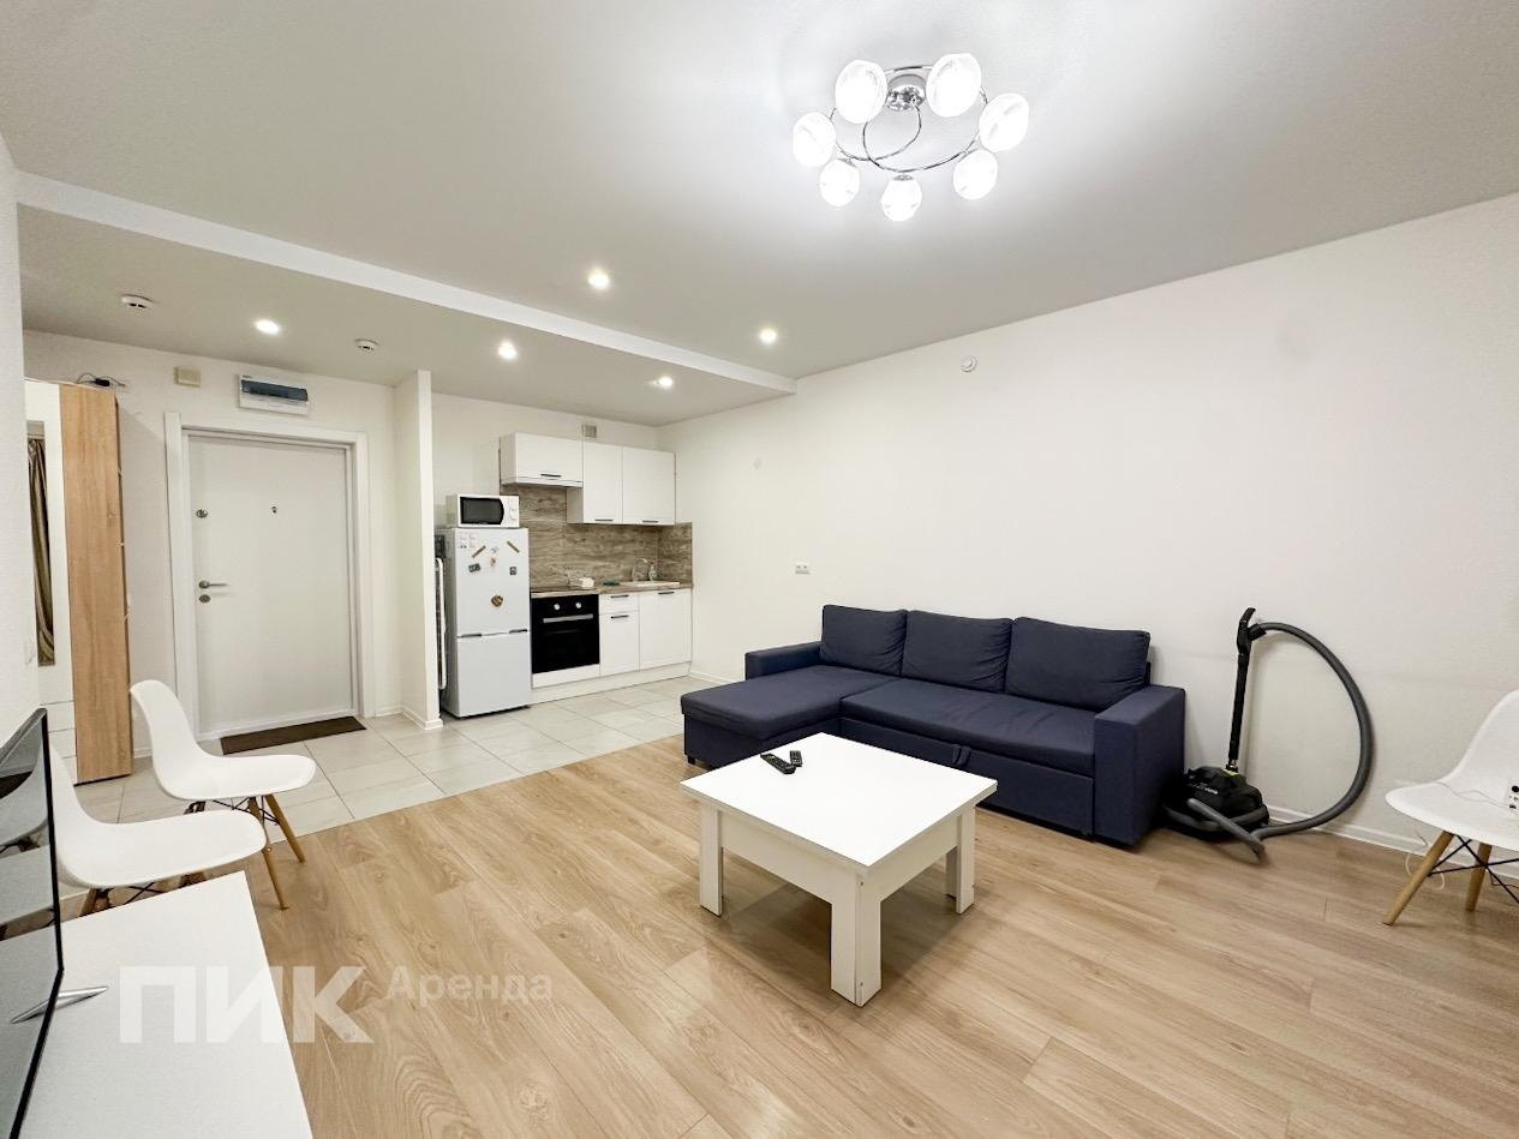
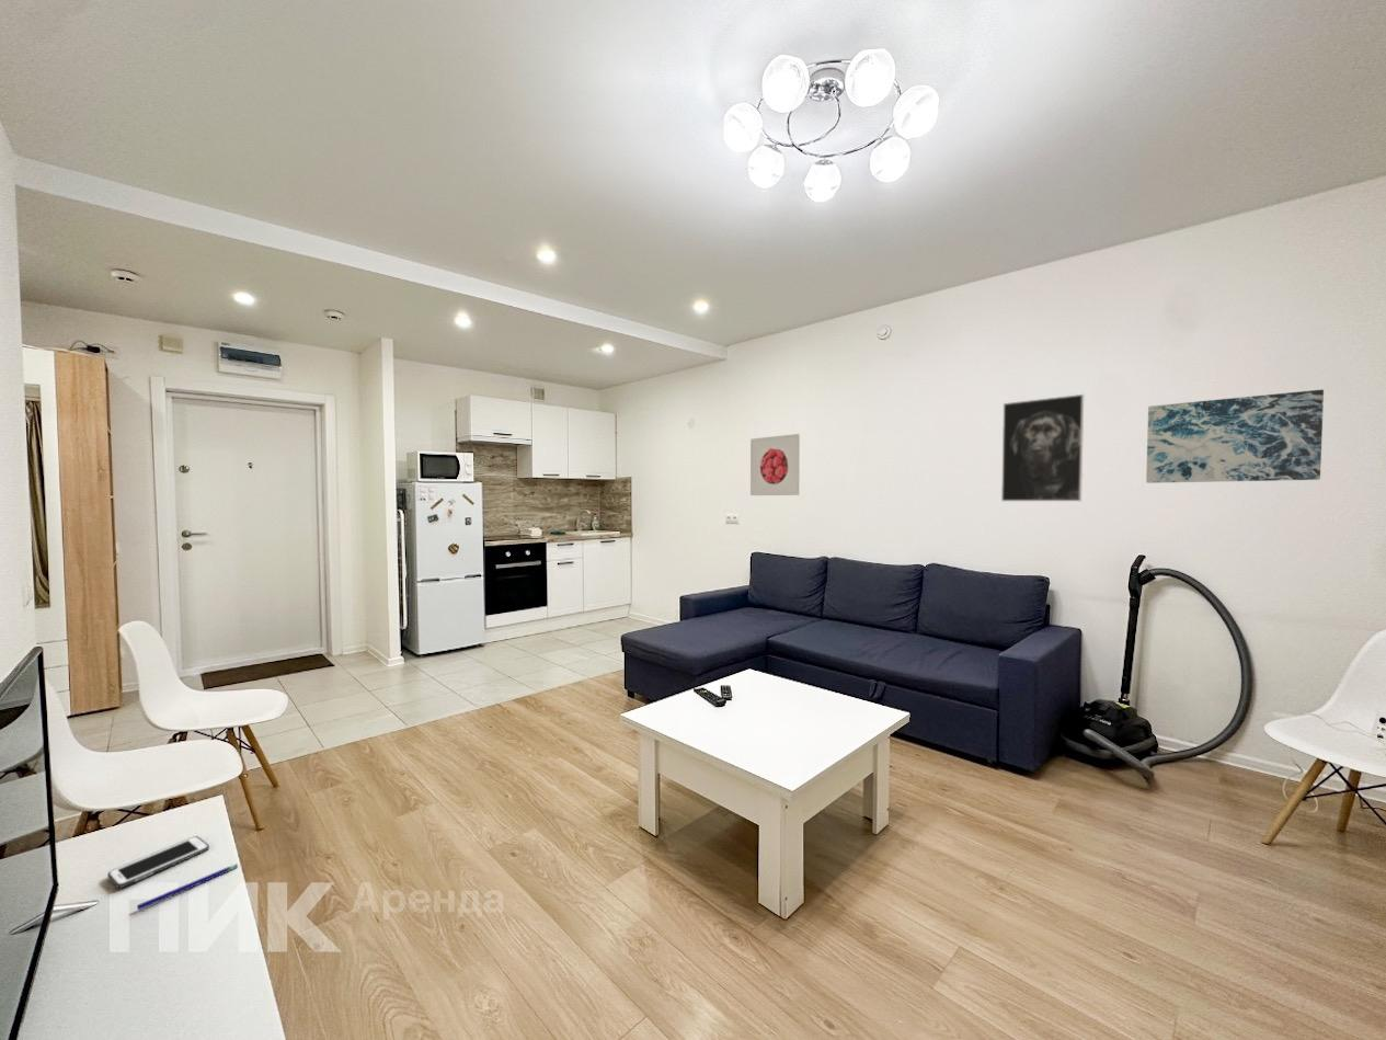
+ wall art (1227, 439)
+ pen (190, 884)
+ cell phone (160, 860)
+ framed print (774, 466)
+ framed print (1041, 450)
